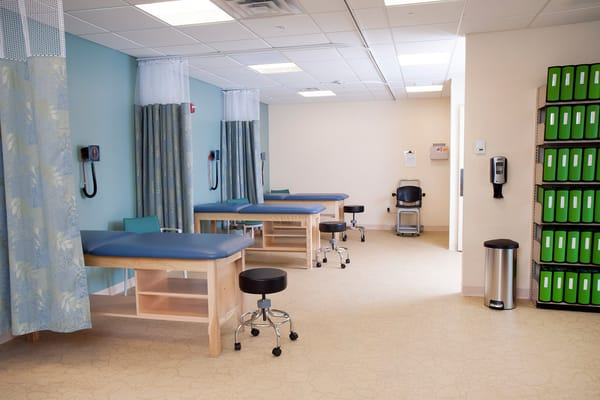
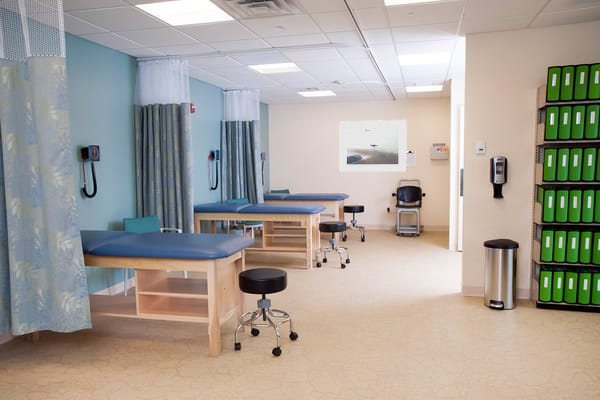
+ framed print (372, 146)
